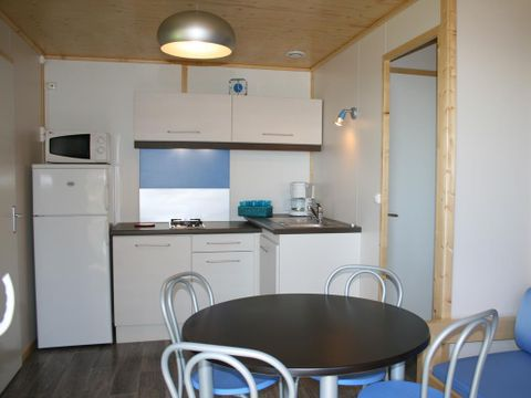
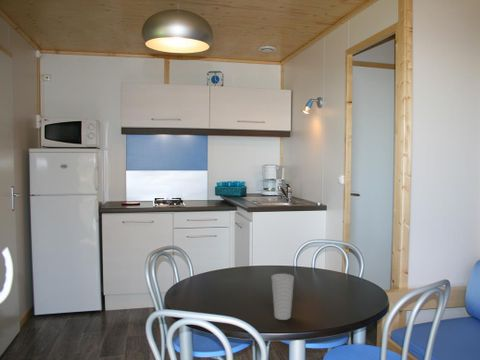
+ cup (282, 296)
